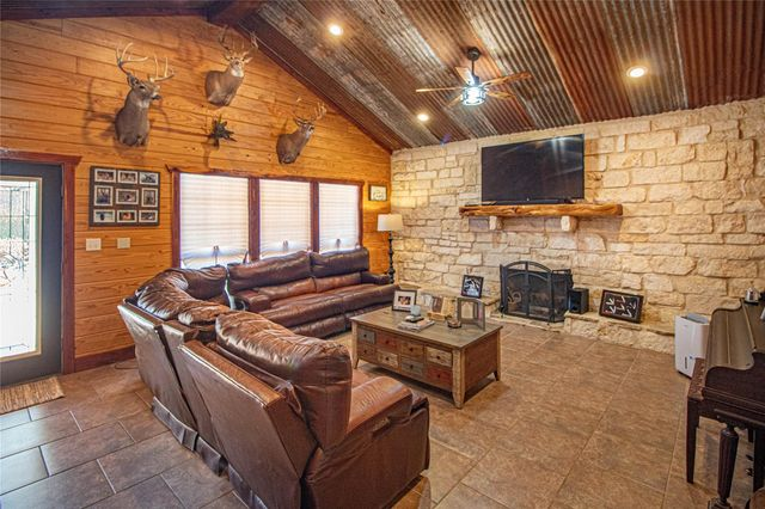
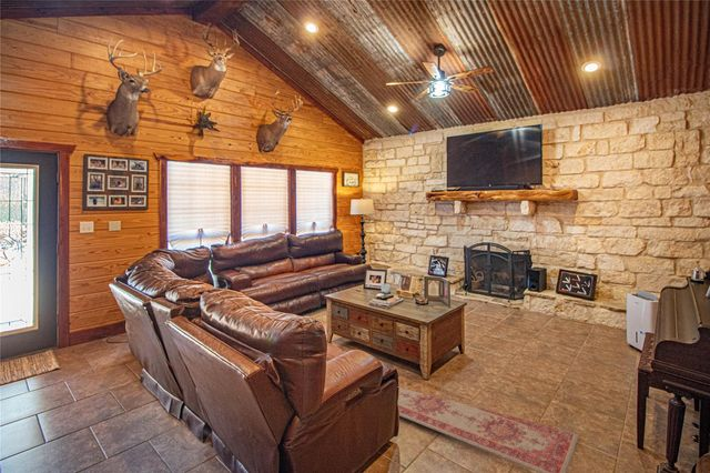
+ rug (428, 403)
